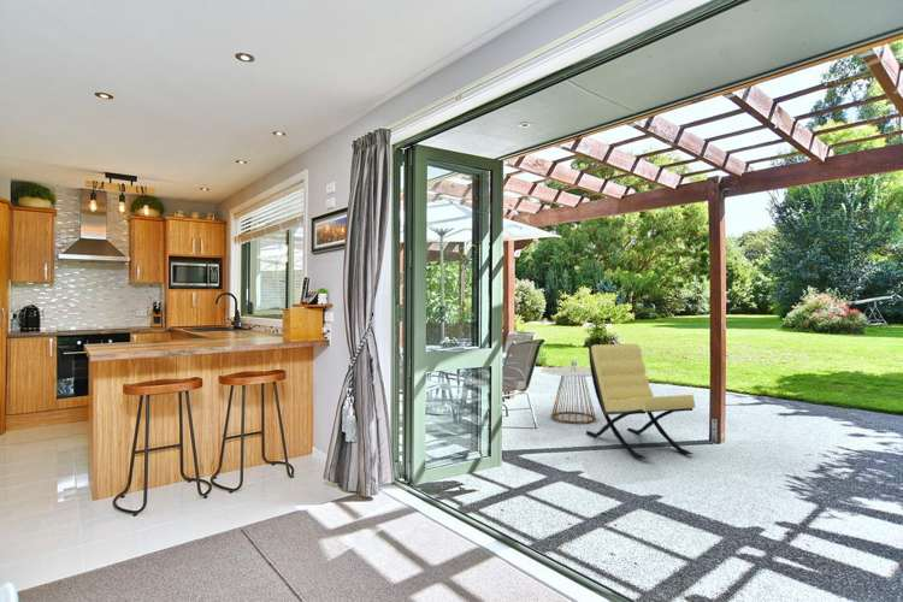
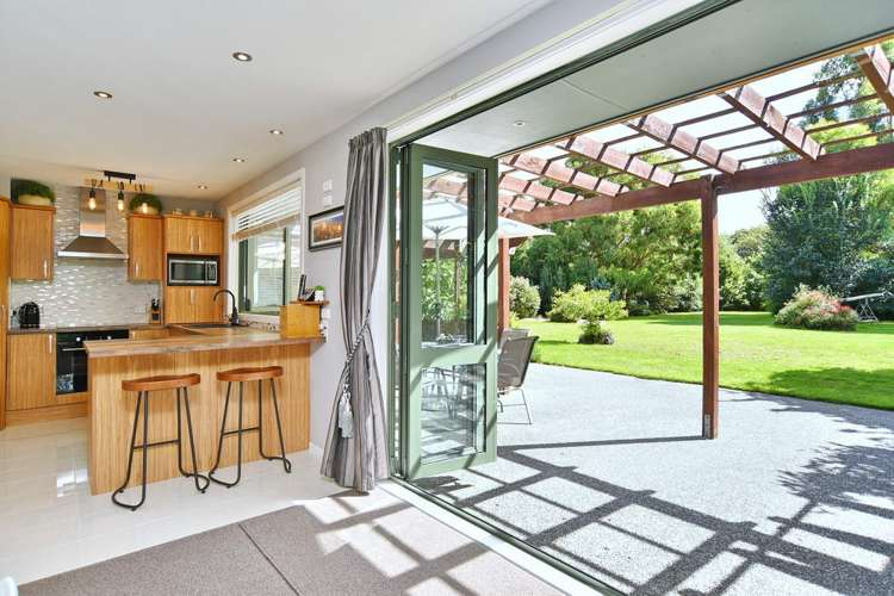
- side table (574, 389)
- lounge chair (636, 395)
